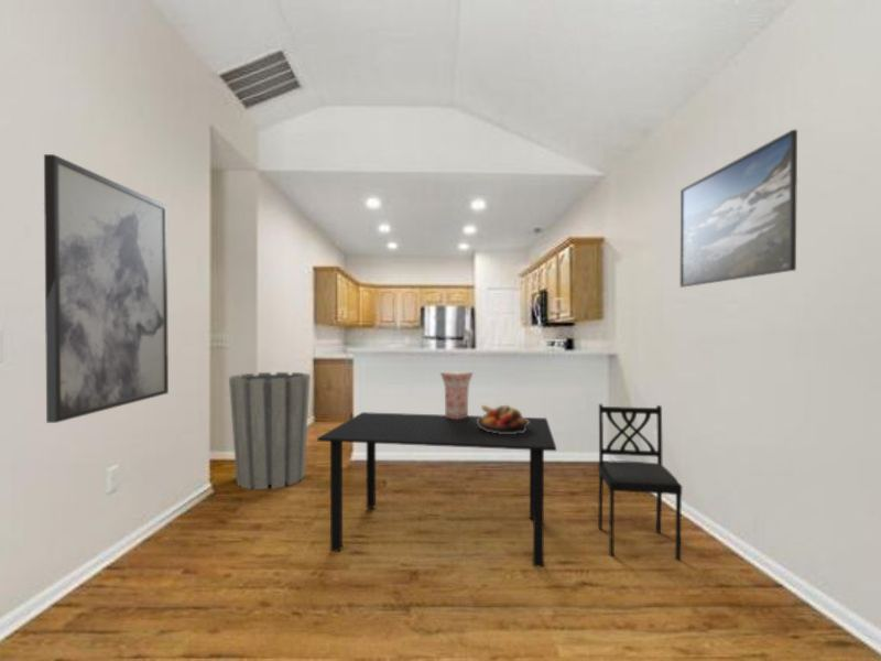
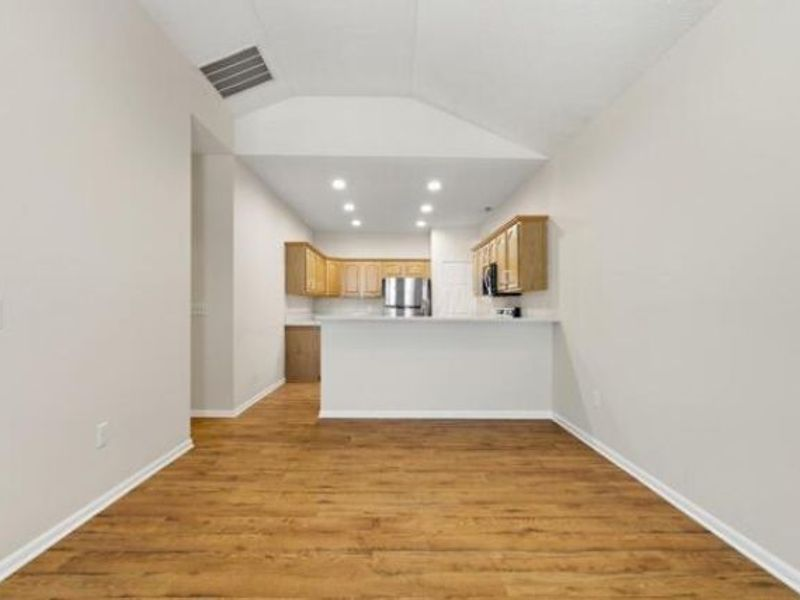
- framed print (727, 223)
- wall art (117, 295)
- dining set (498, 447)
- vase (456, 393)
- fruit bowl (501, 416)
- trash can (271, 426)
